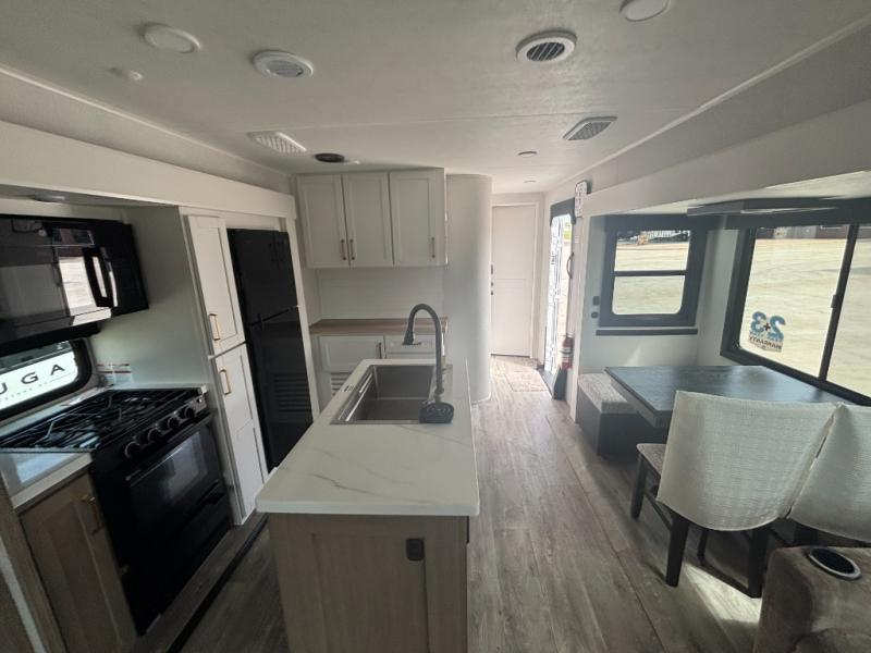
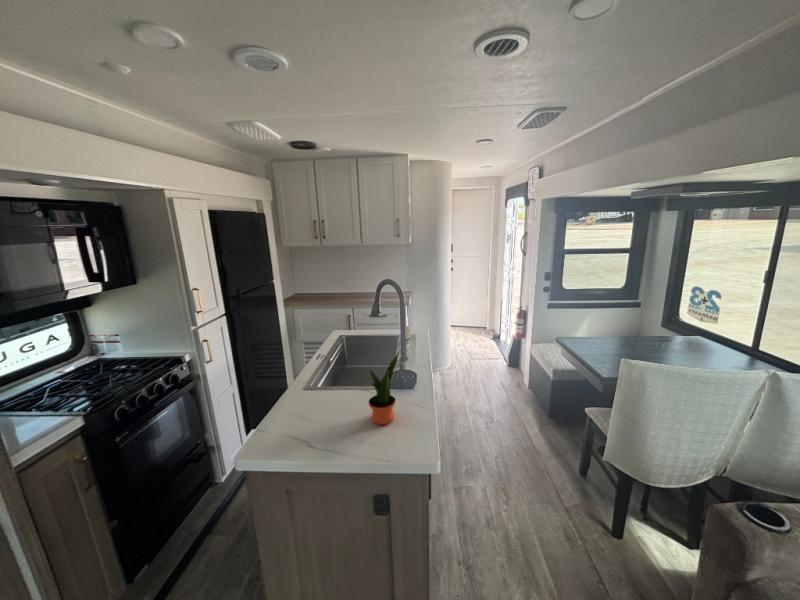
+ potted plant (384, 387)
